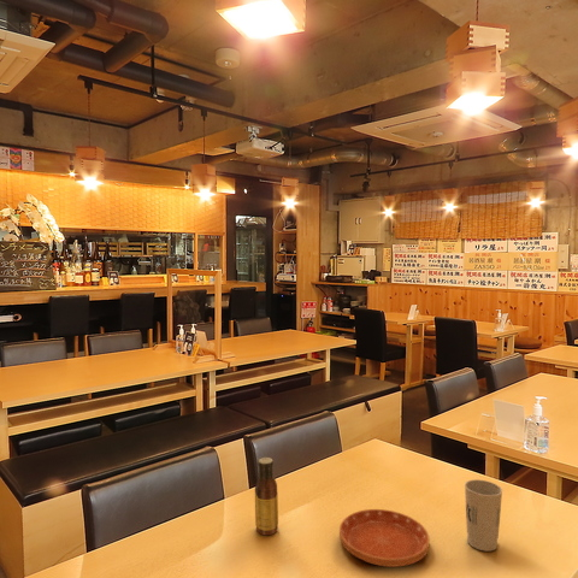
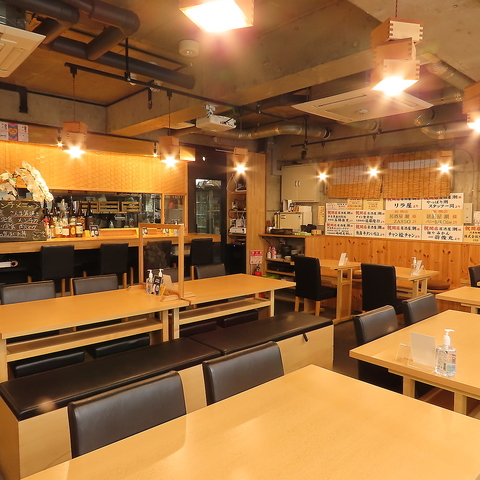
- saucer (383, 537)
- sauce bottle (266, 495)
- cup (482, 514)
